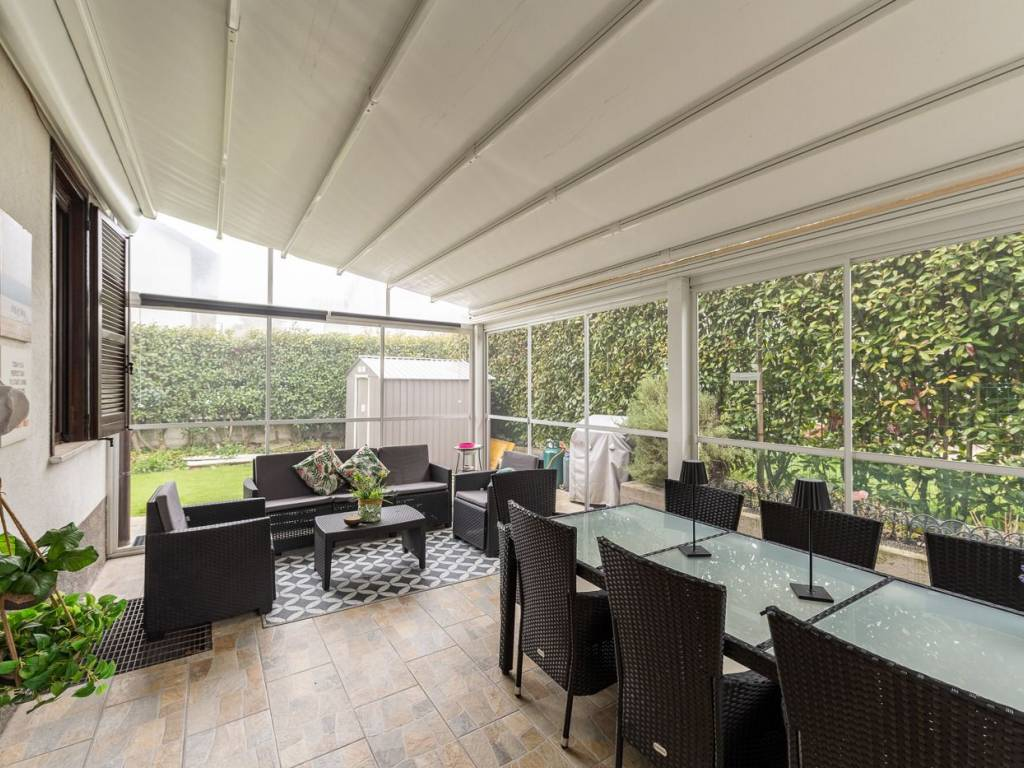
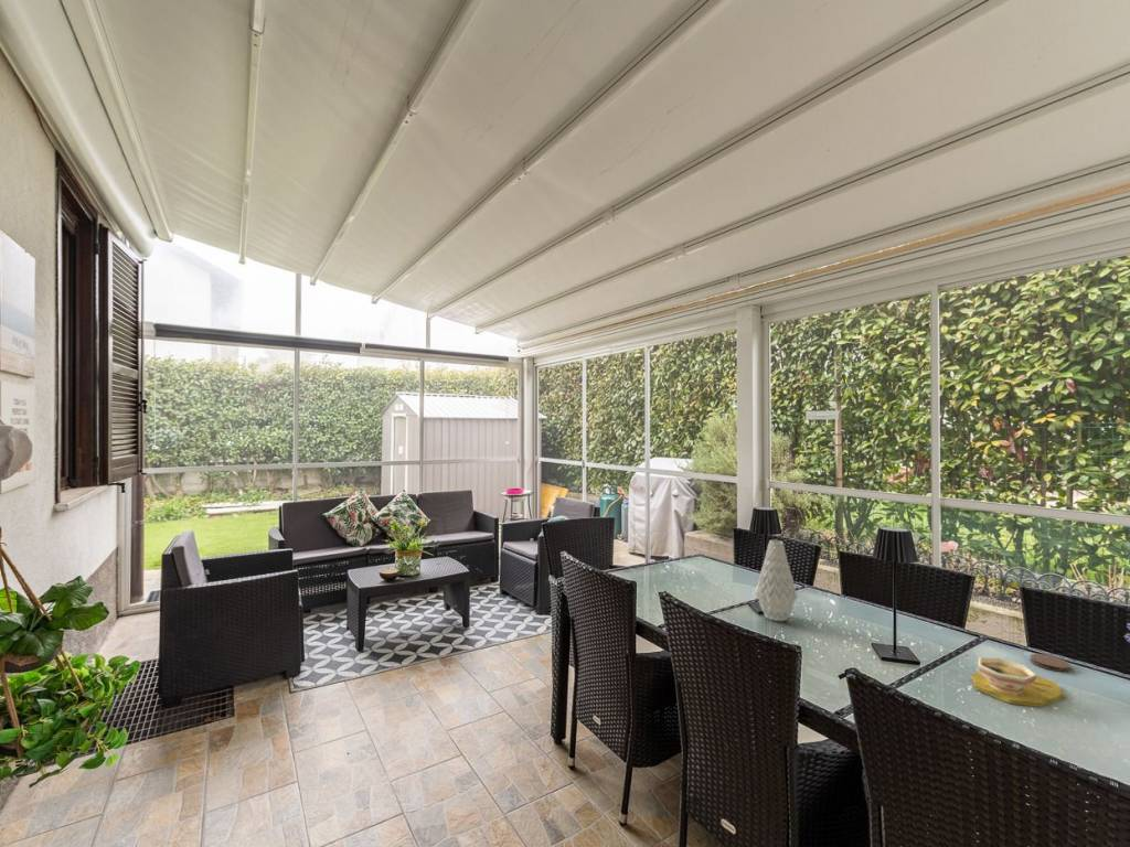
+ vase (776, 579)
+ coaster (1049, 662)
+ bowl (1015, 675)
